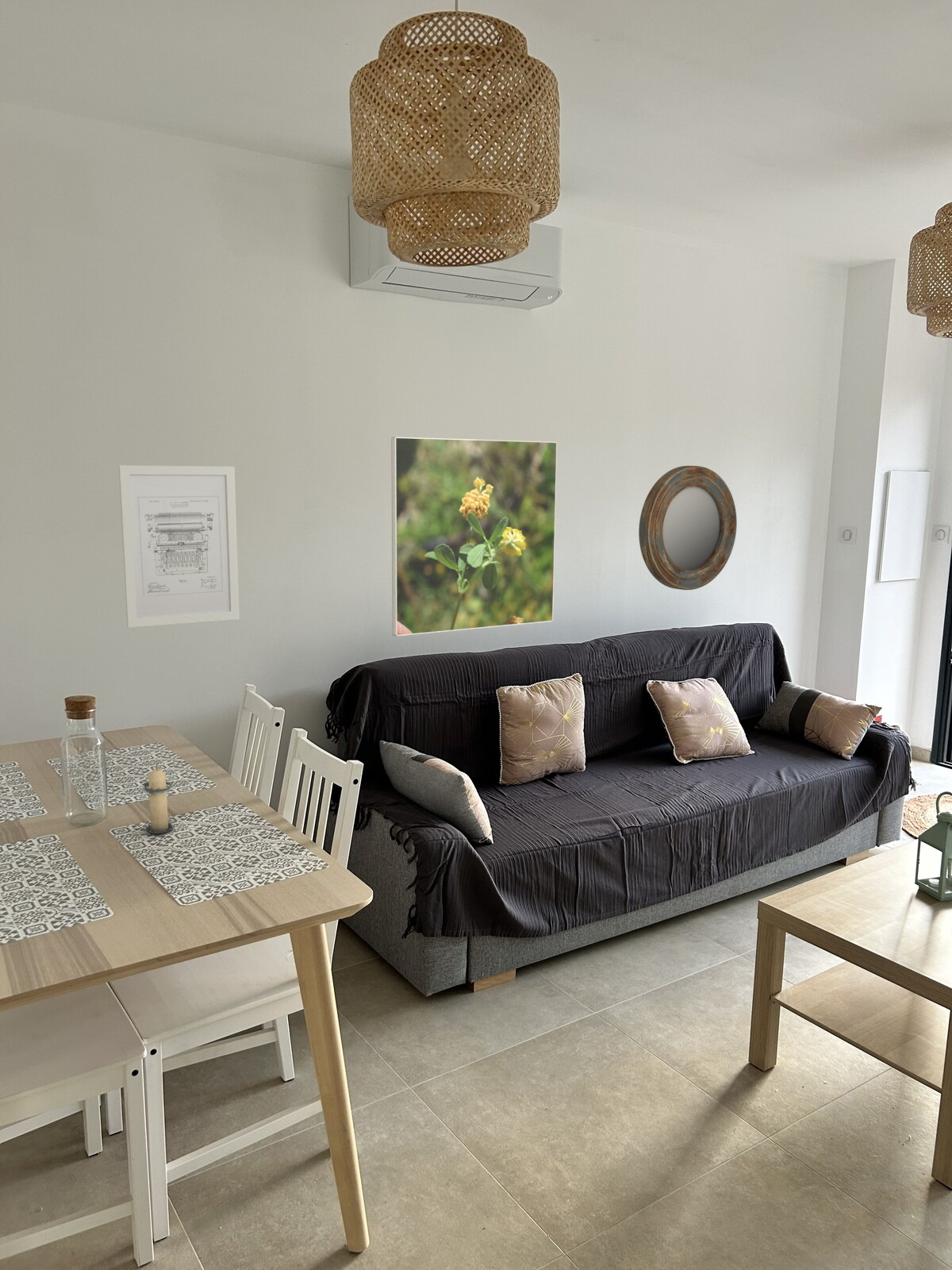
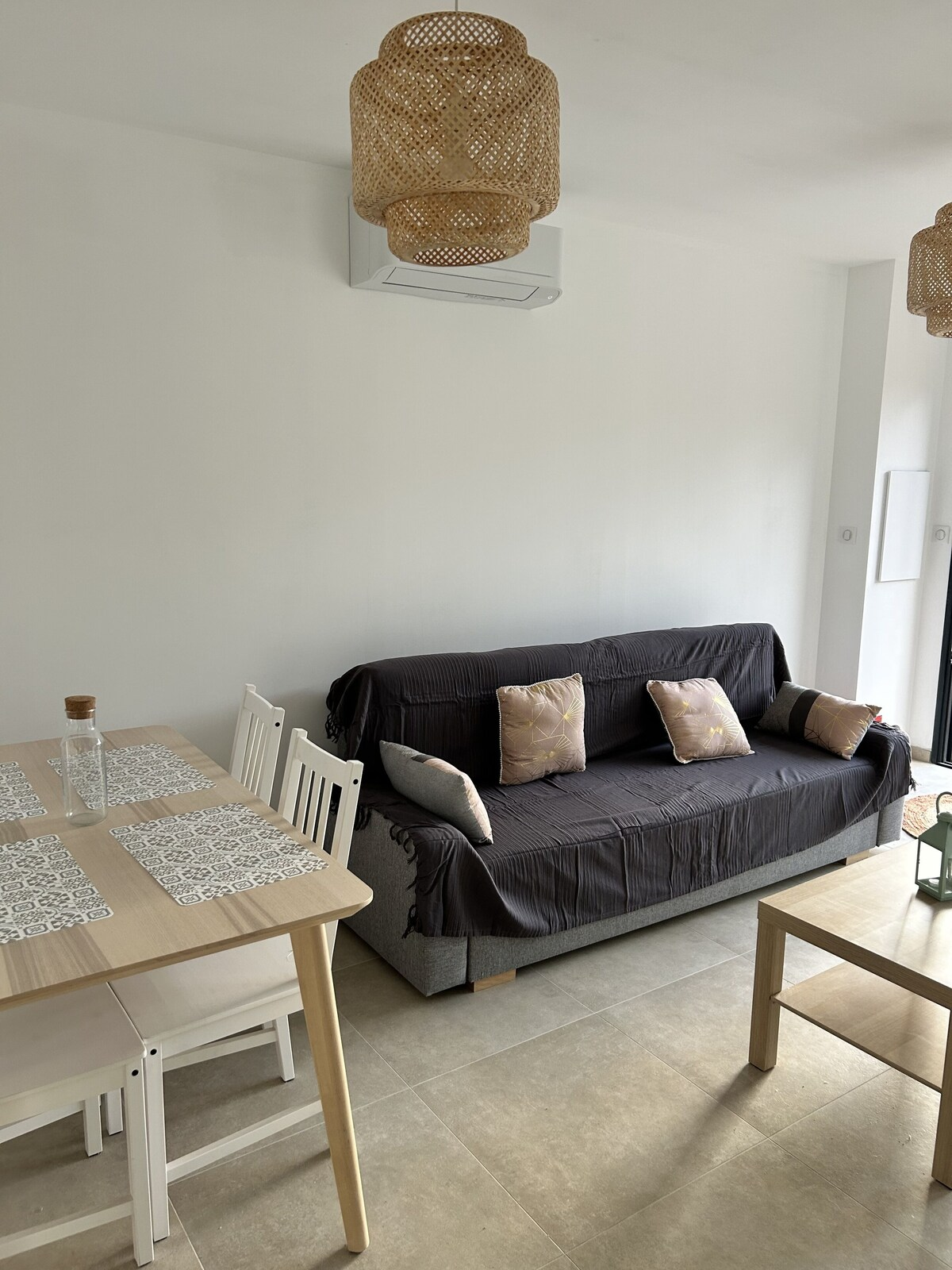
- home mirror (689, 528)
- candle (158, 798)
- wall art (182, 545)
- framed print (477, 535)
